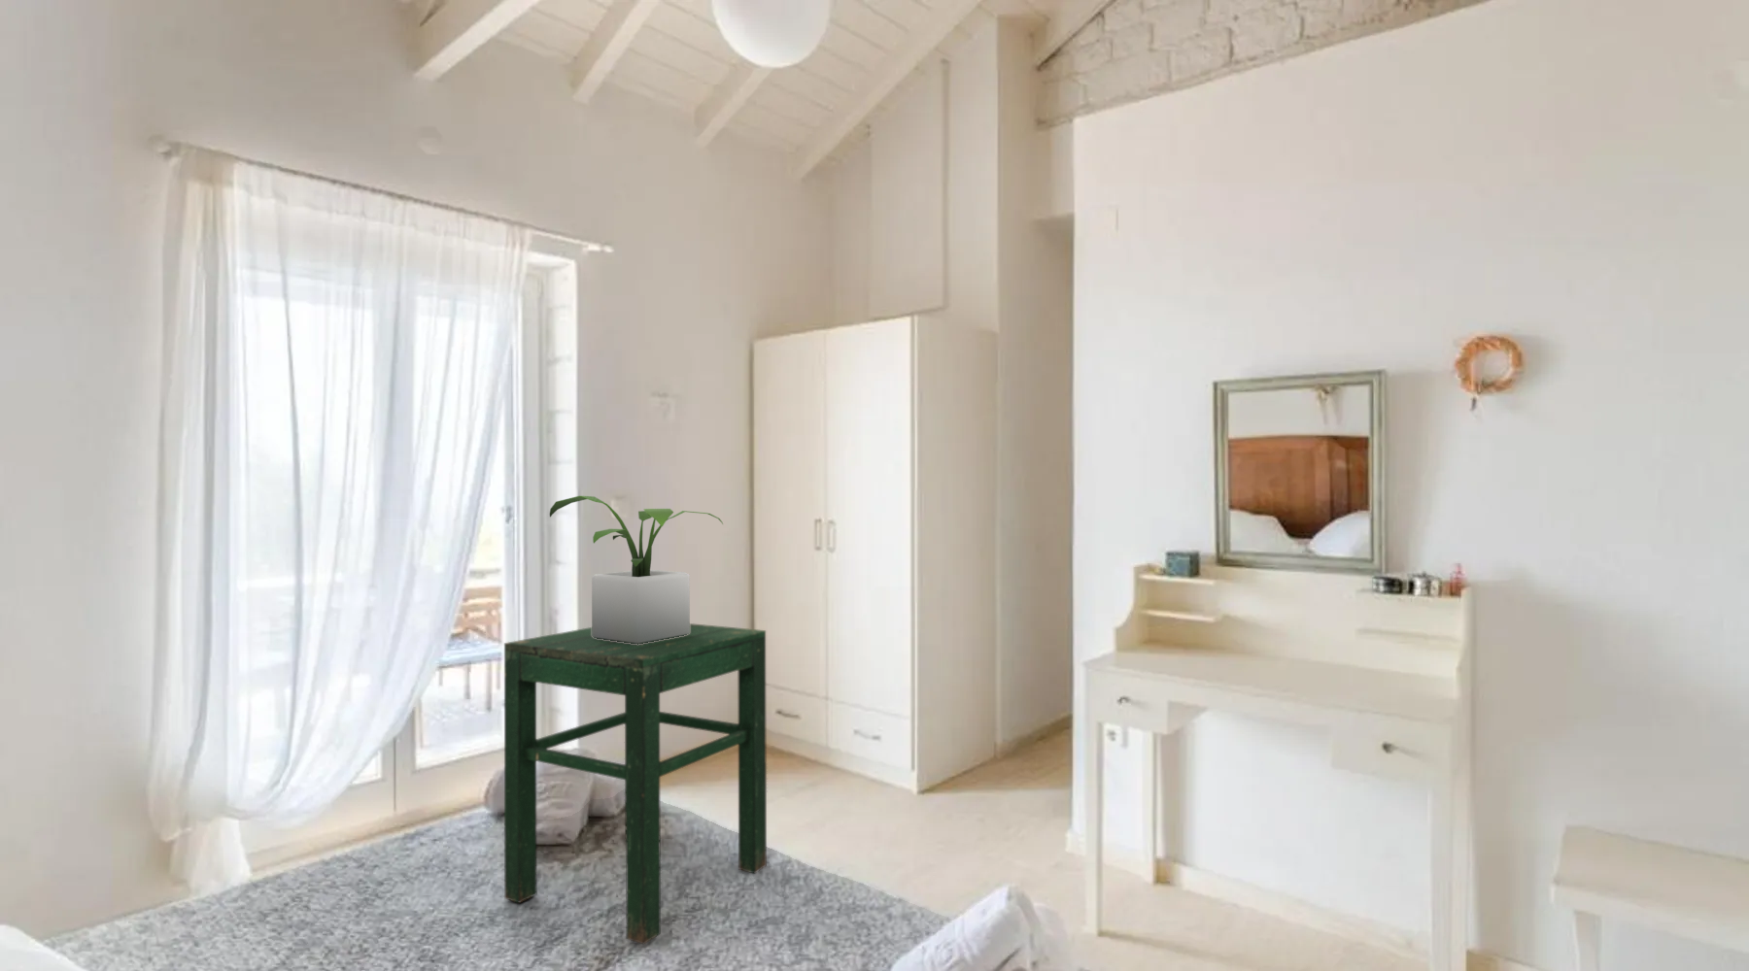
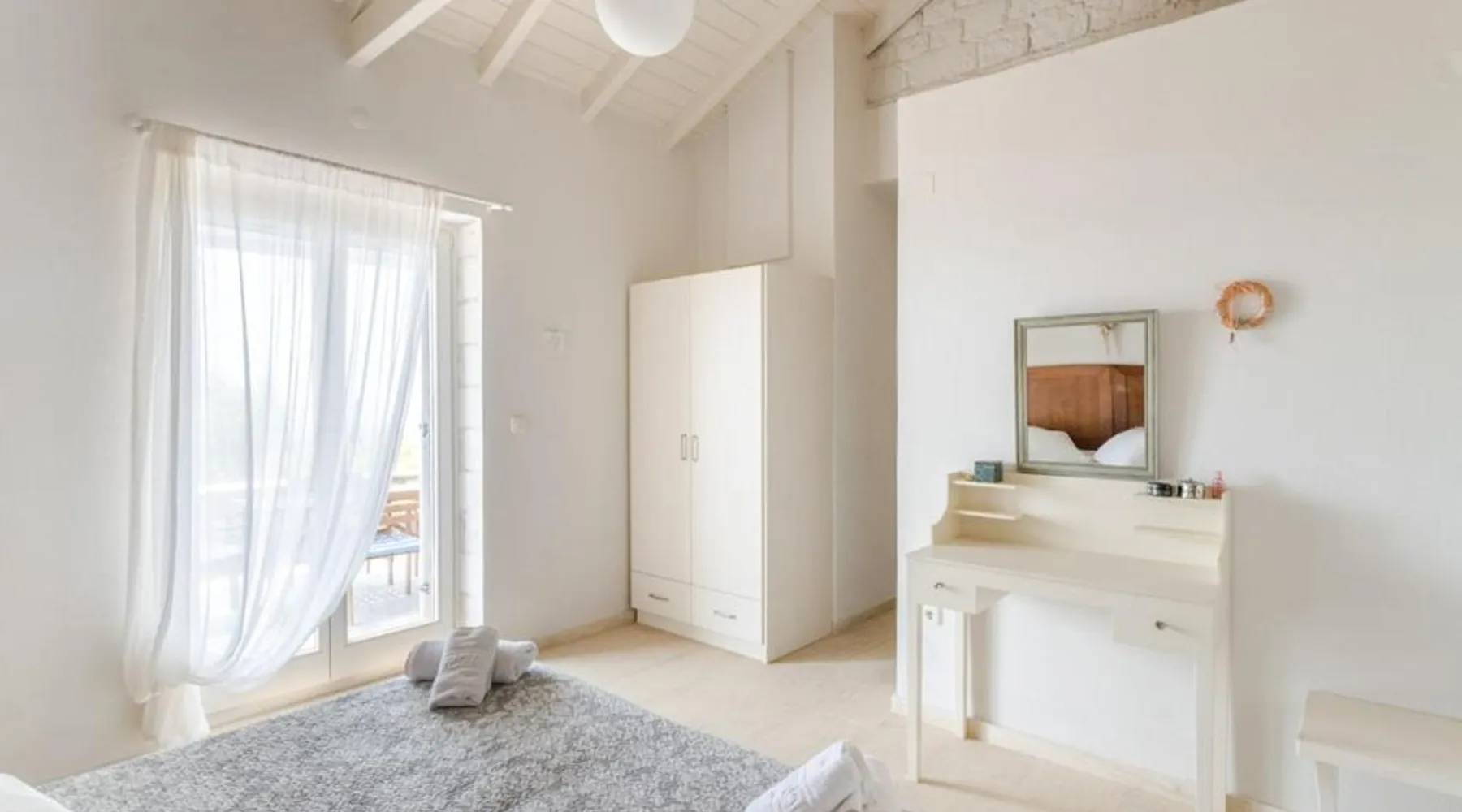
- potted plant (635, 564)
- stool (640, 758)
